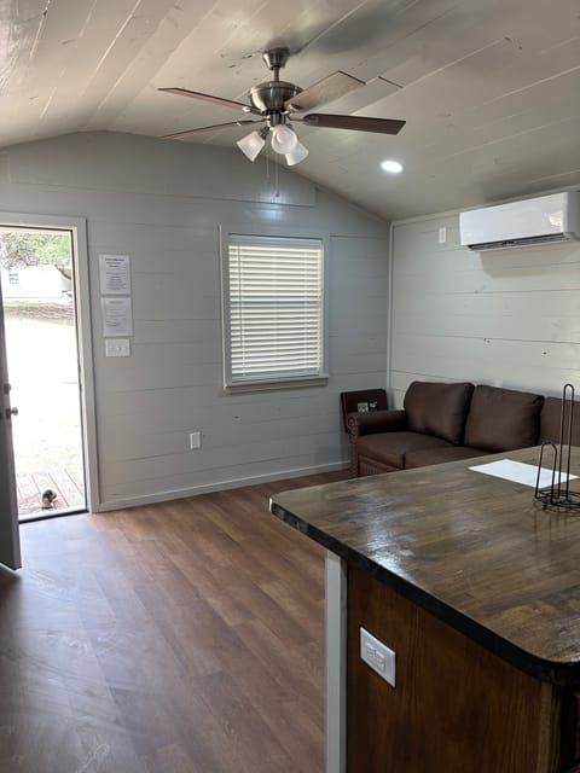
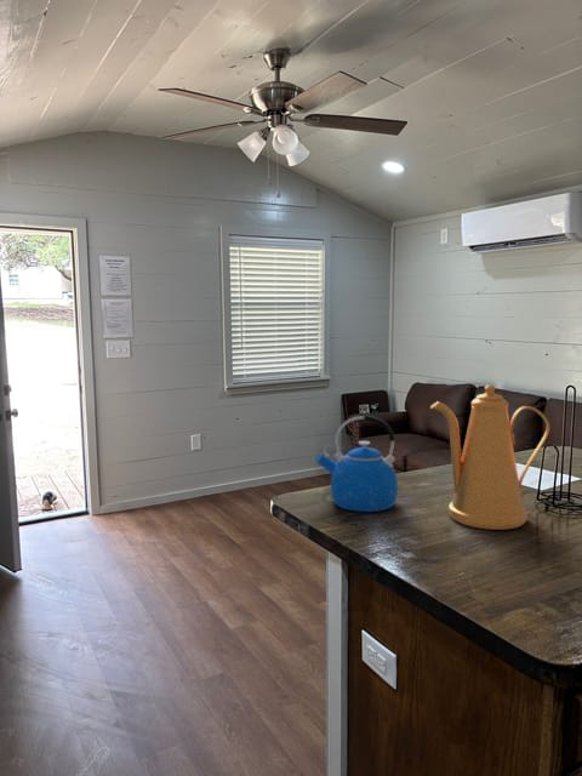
+ coffee pot (487, 451)
+ kettle (355, 458)
